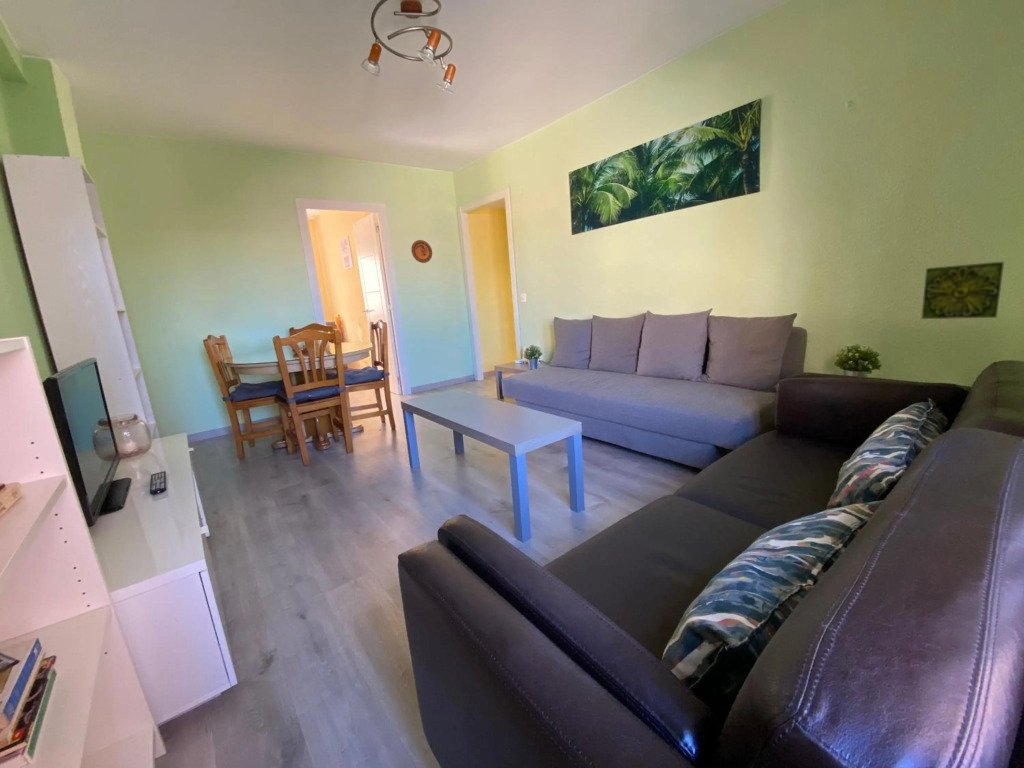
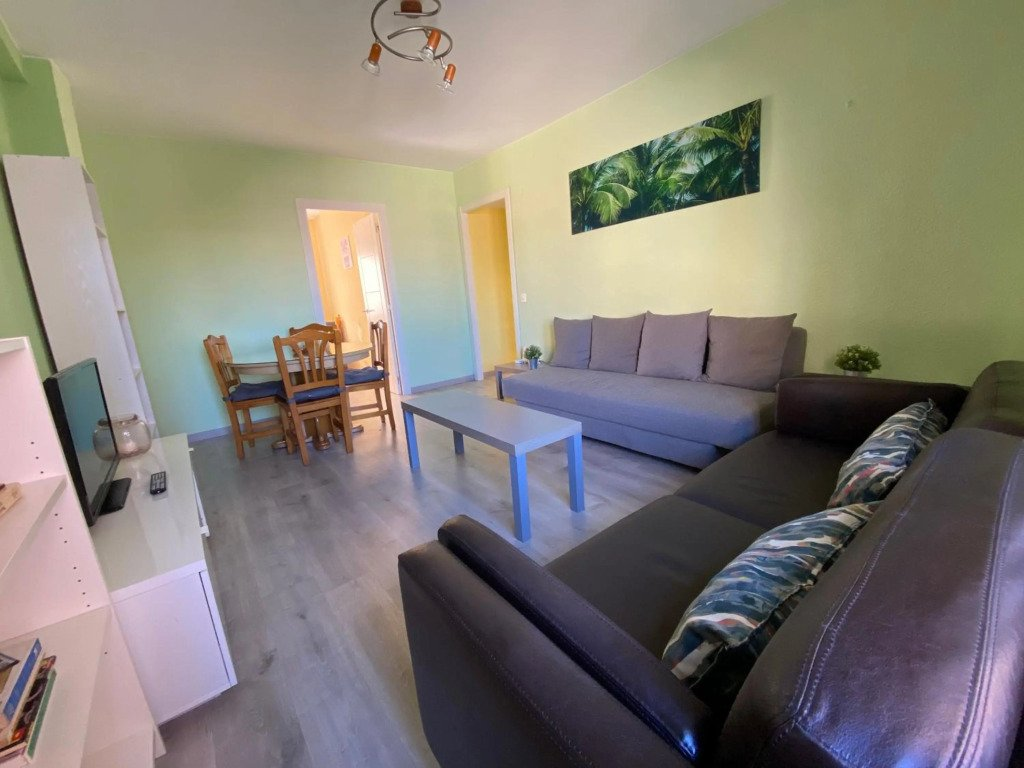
- decorative plate (421, 251)
- decorative tile (960, 291)
